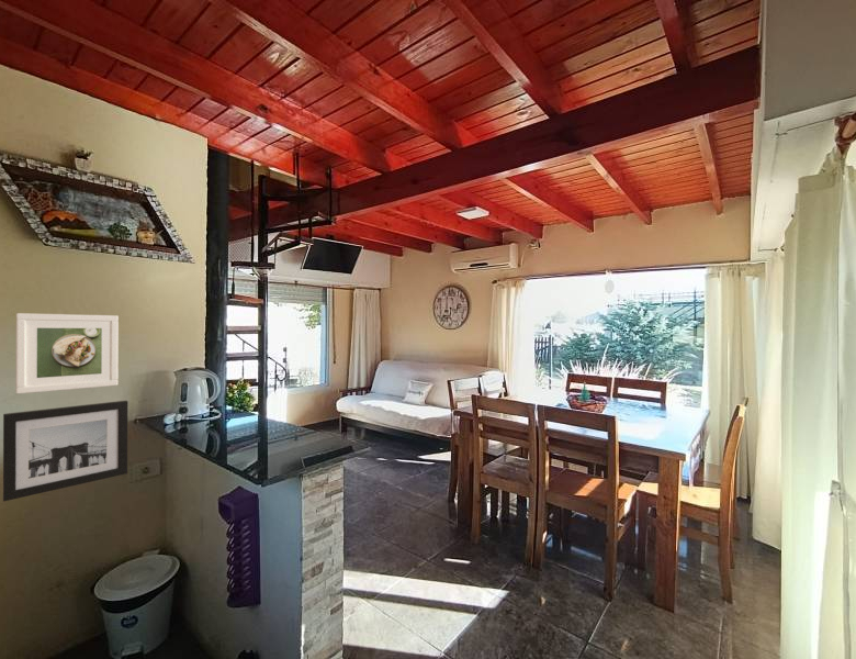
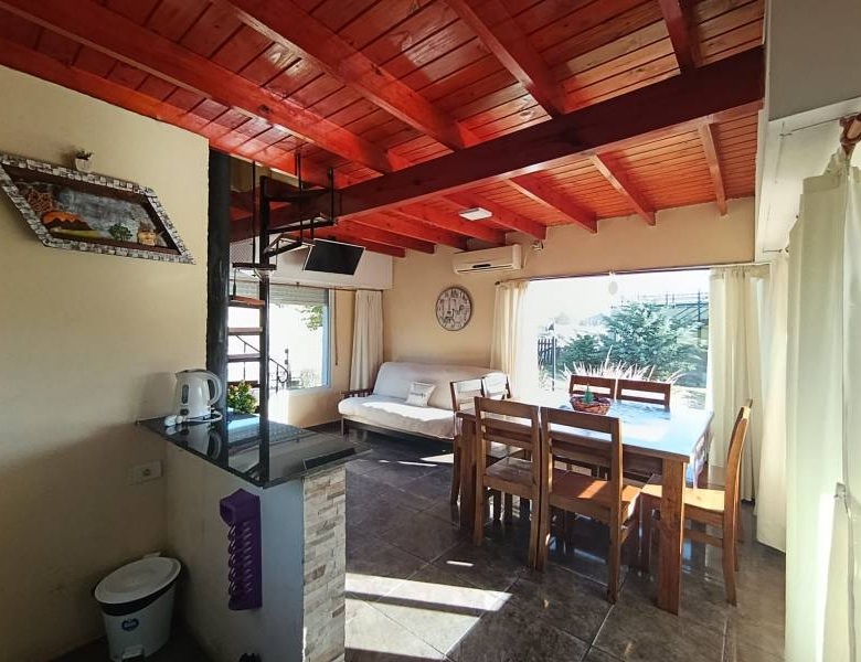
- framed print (70, 351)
- wall art (70, 446)
